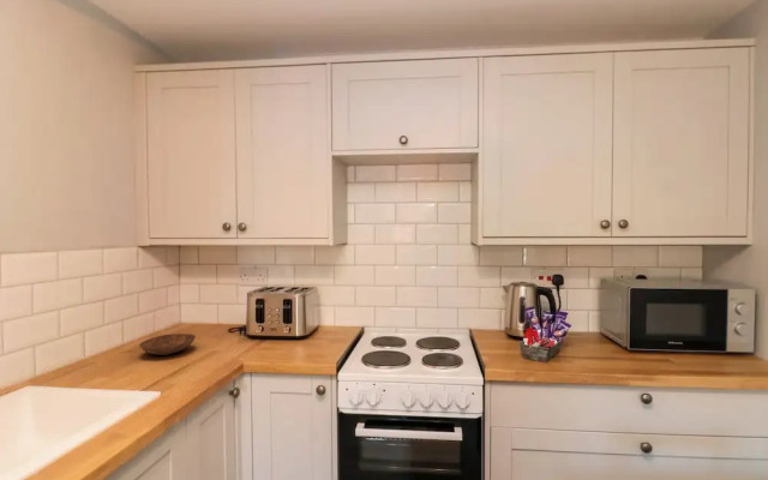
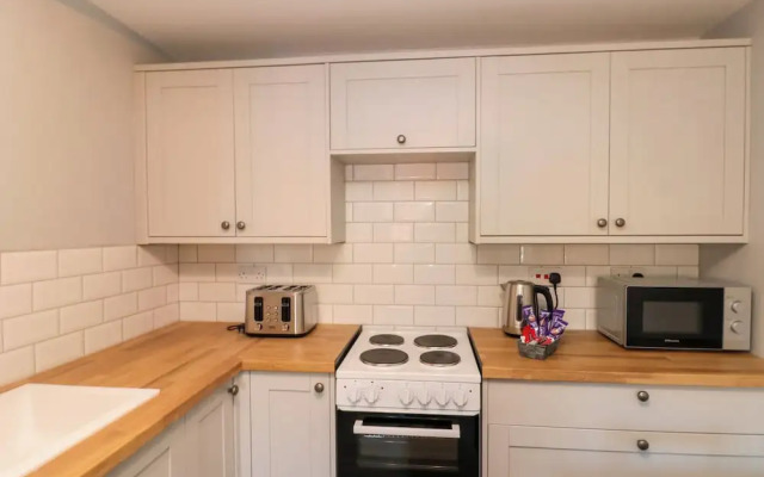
- bowl (168, 346)
